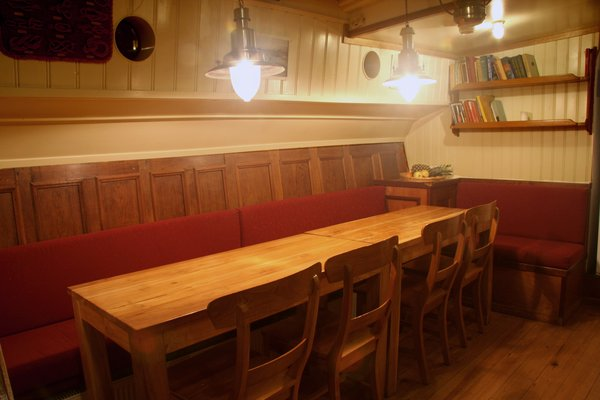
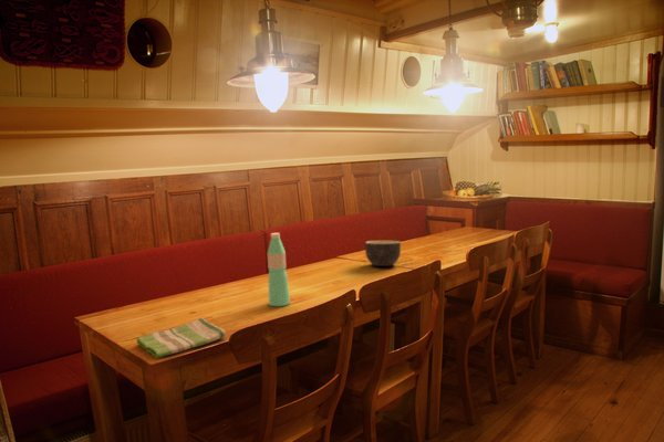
+ bowl (383, 252)
+ water bottle (277, 269)
+ dish towel (181, 336)
